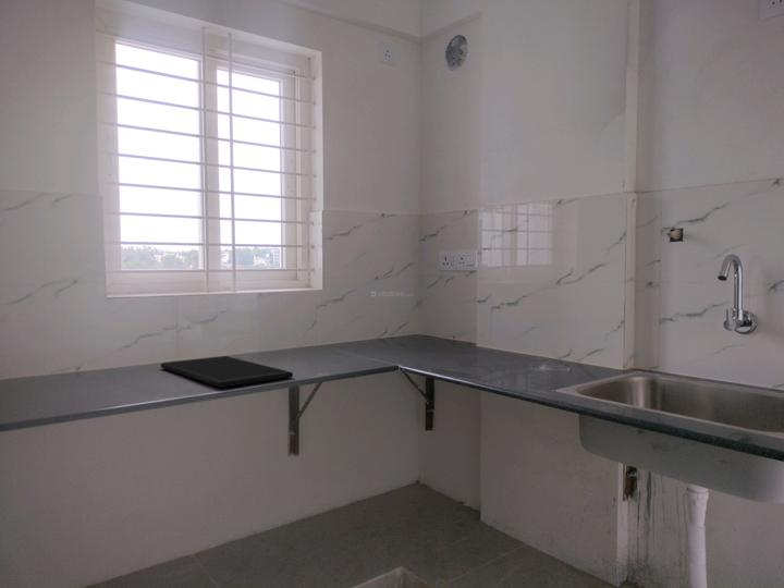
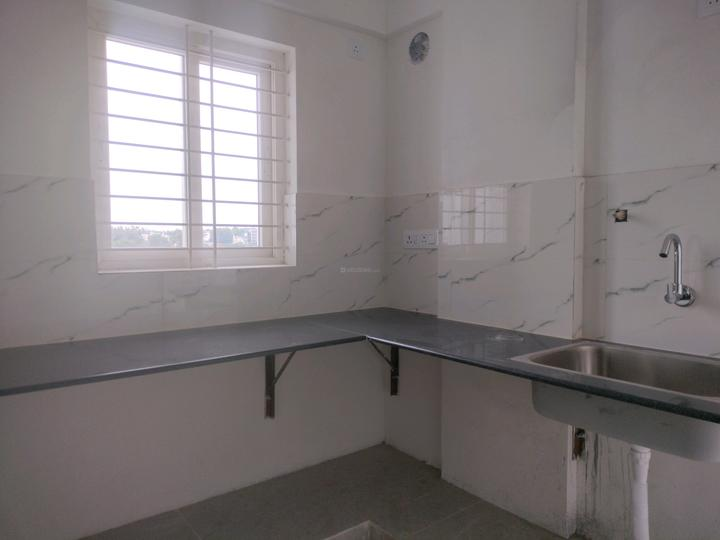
- cutting board (223, 369)
